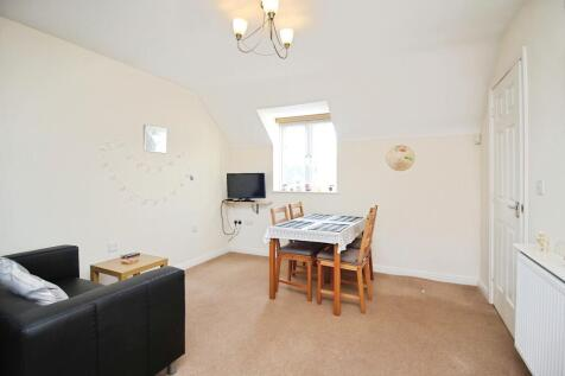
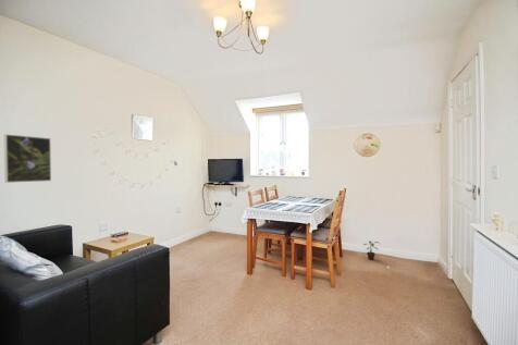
+ potted plant (371, 250)
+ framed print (28, 159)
